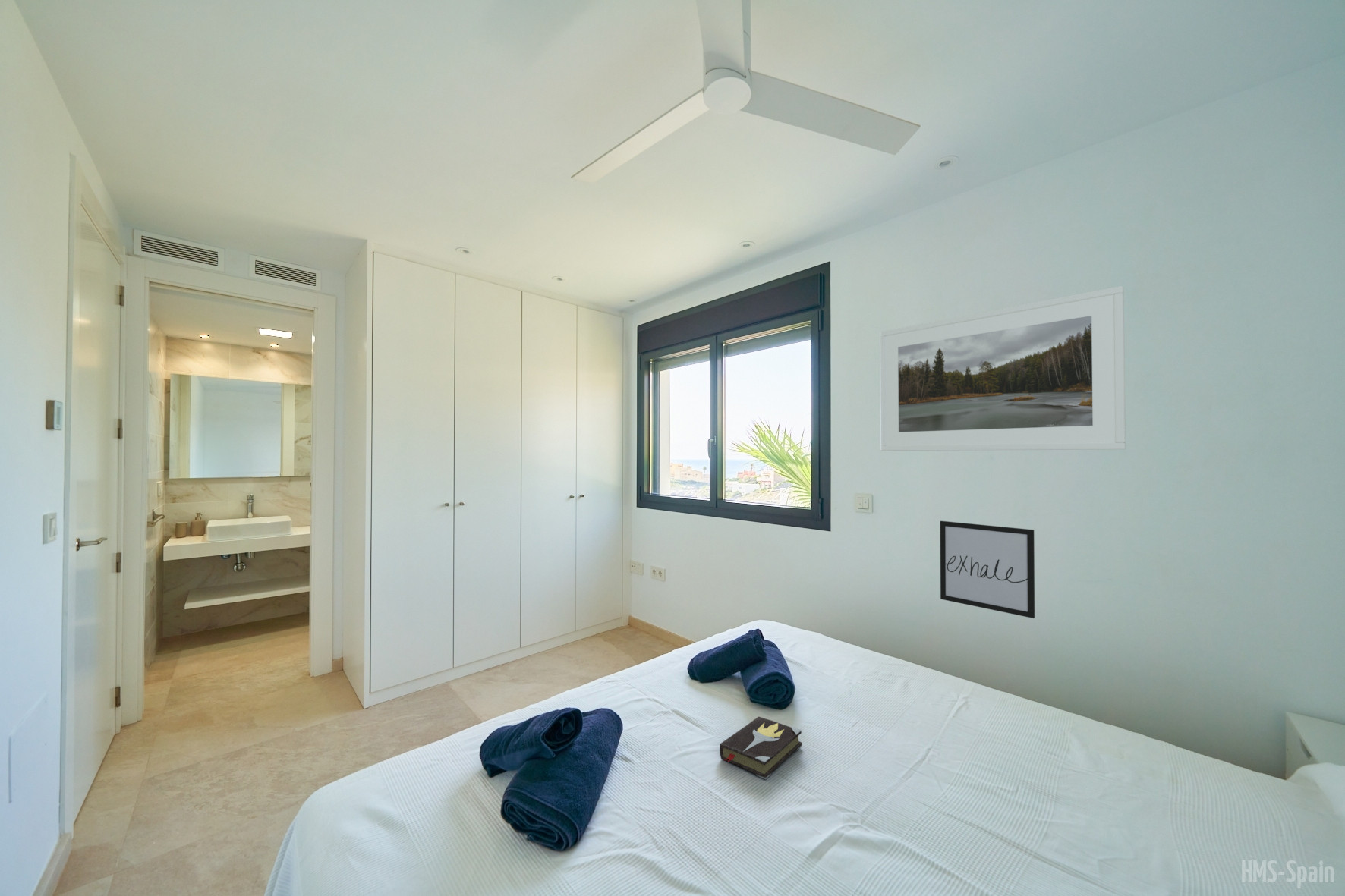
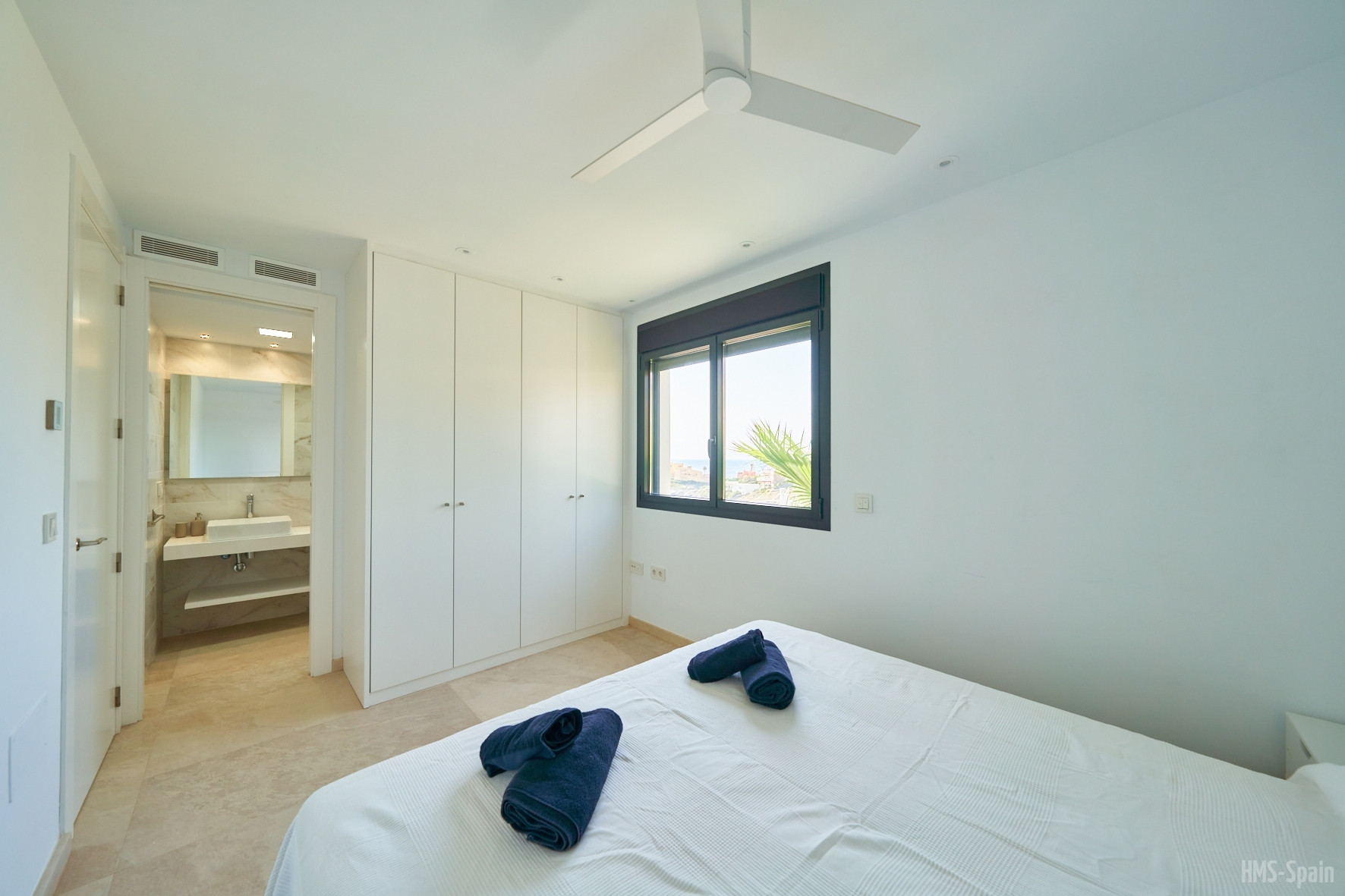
- wall art (984, 566)
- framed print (983, 381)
- hardback book (761, 743)
